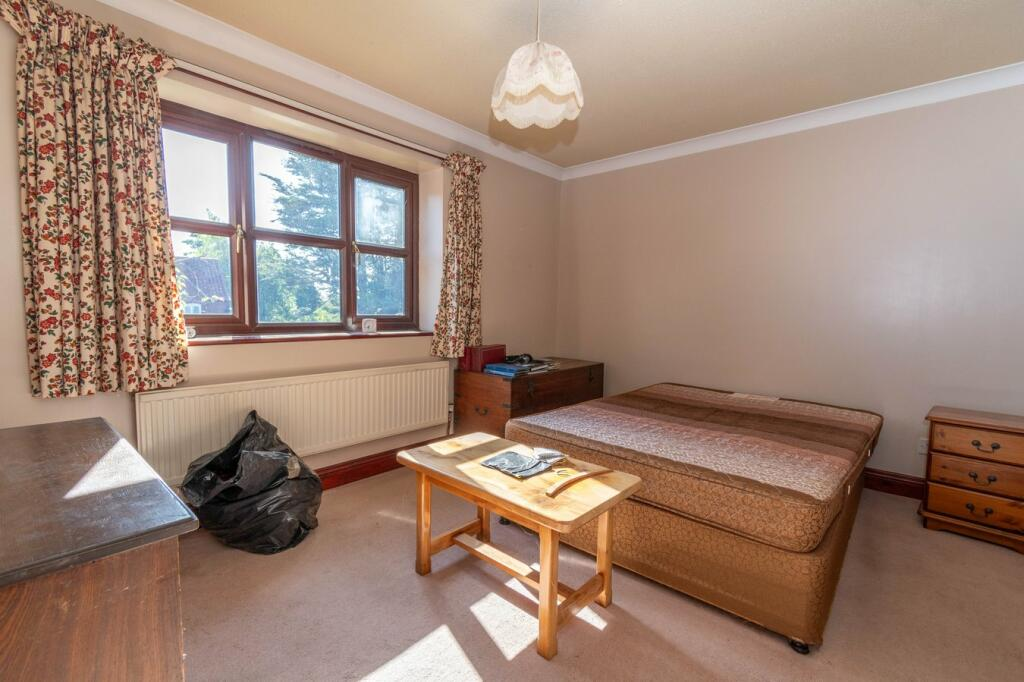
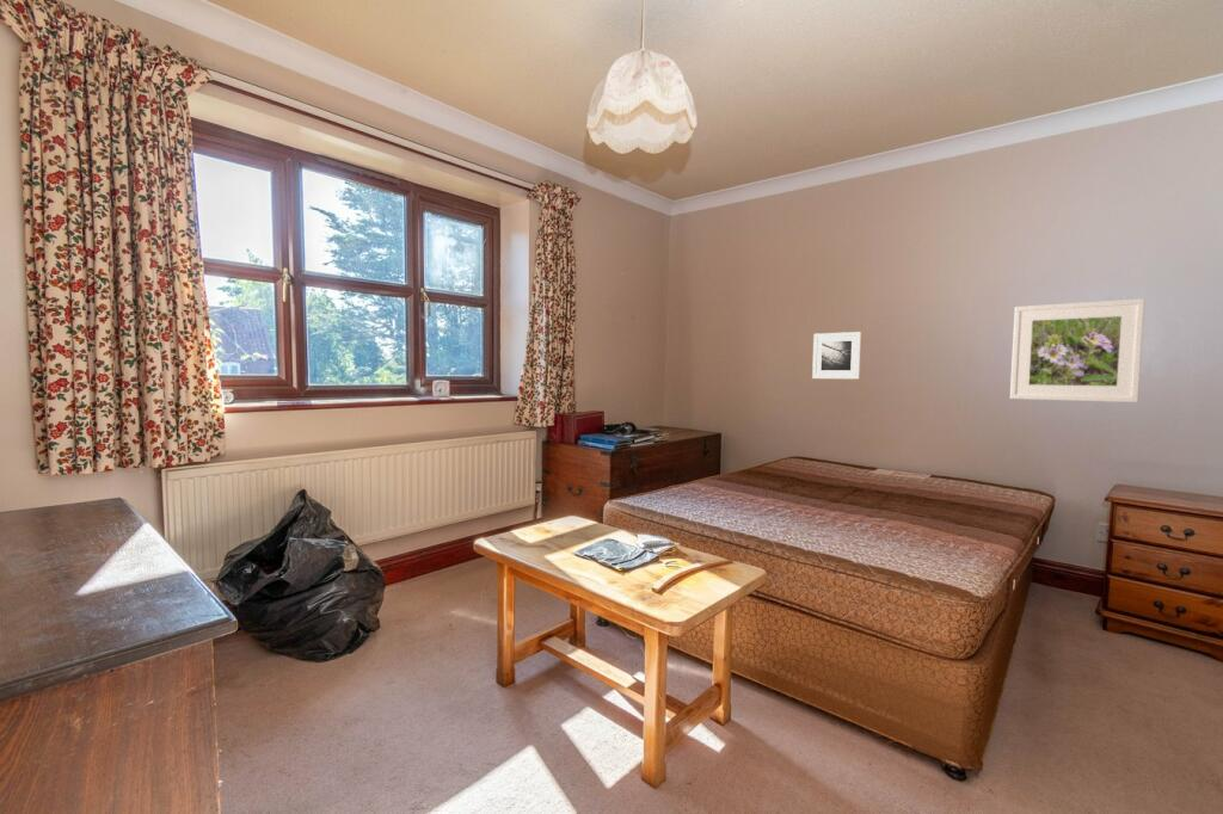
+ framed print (1073, 352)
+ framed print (836, 356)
